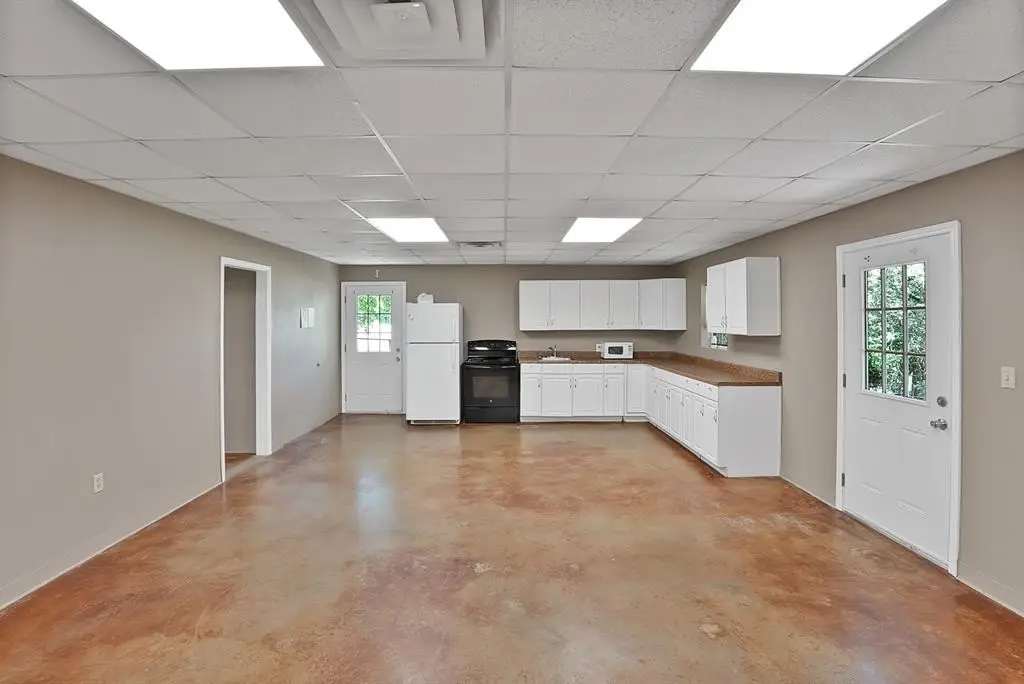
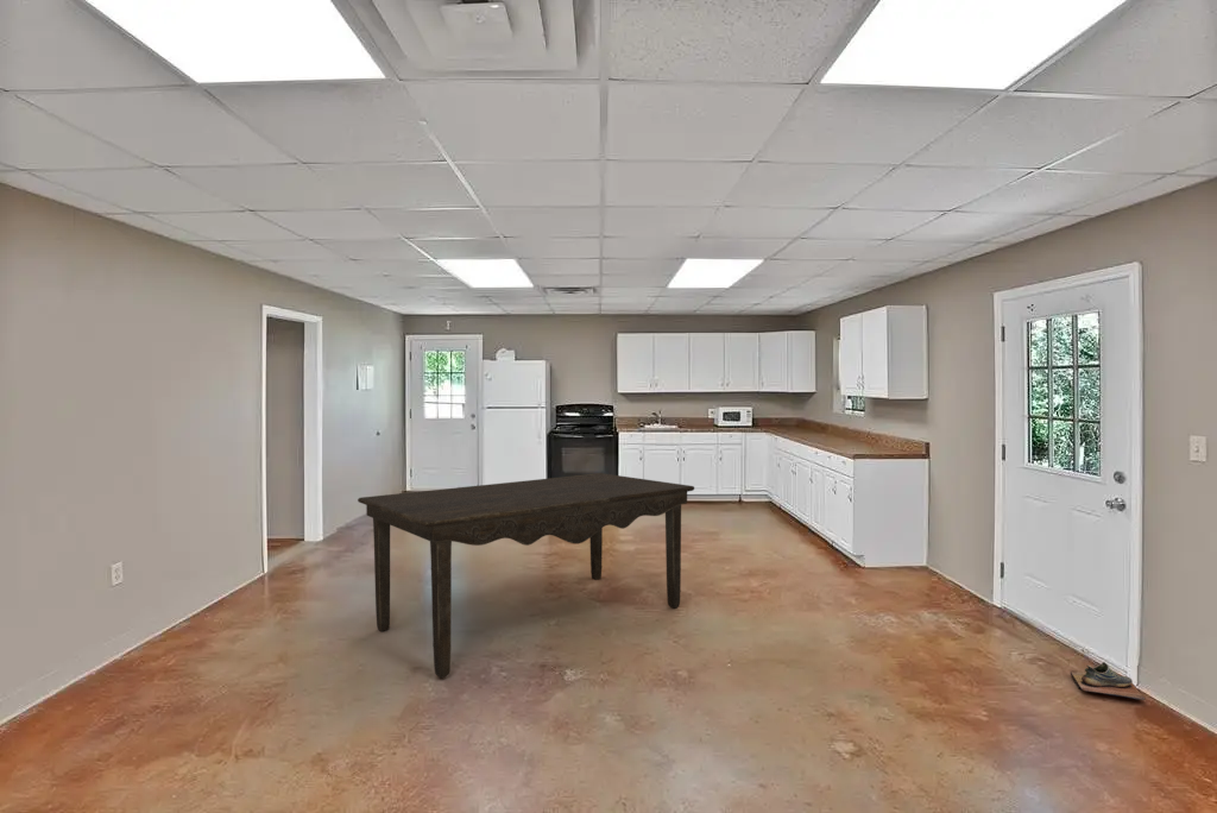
+ dining table (531, 543)
+ shoe (1105, 675)
